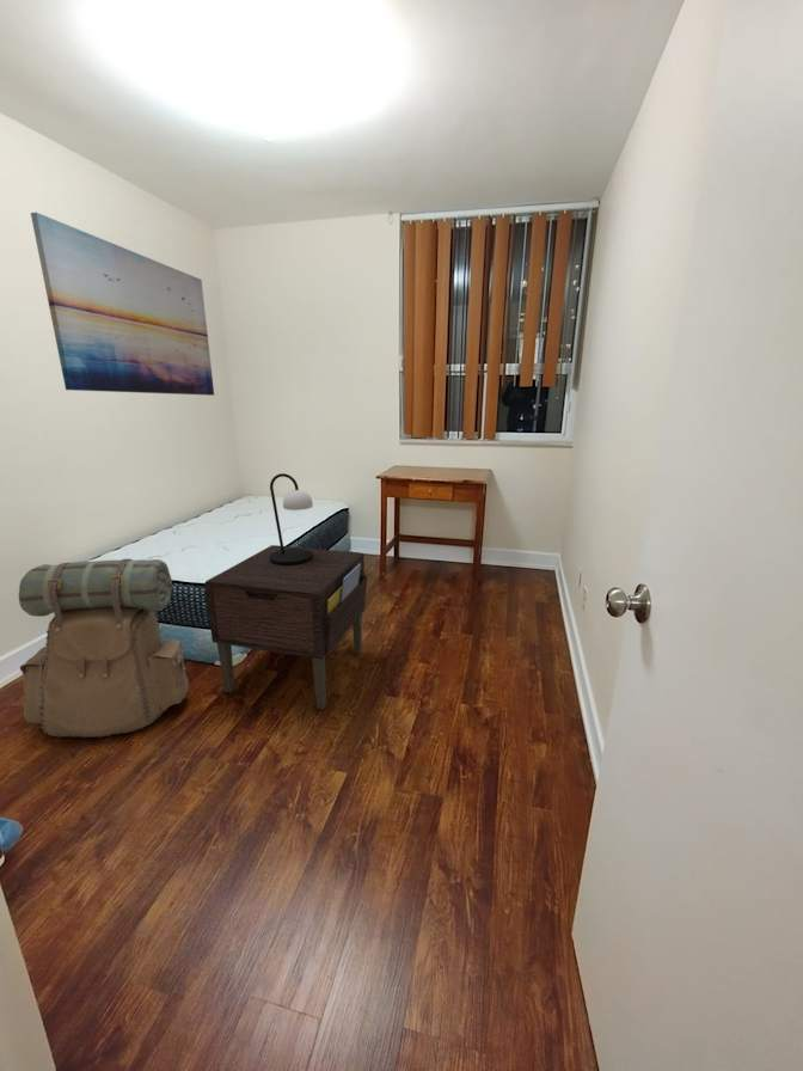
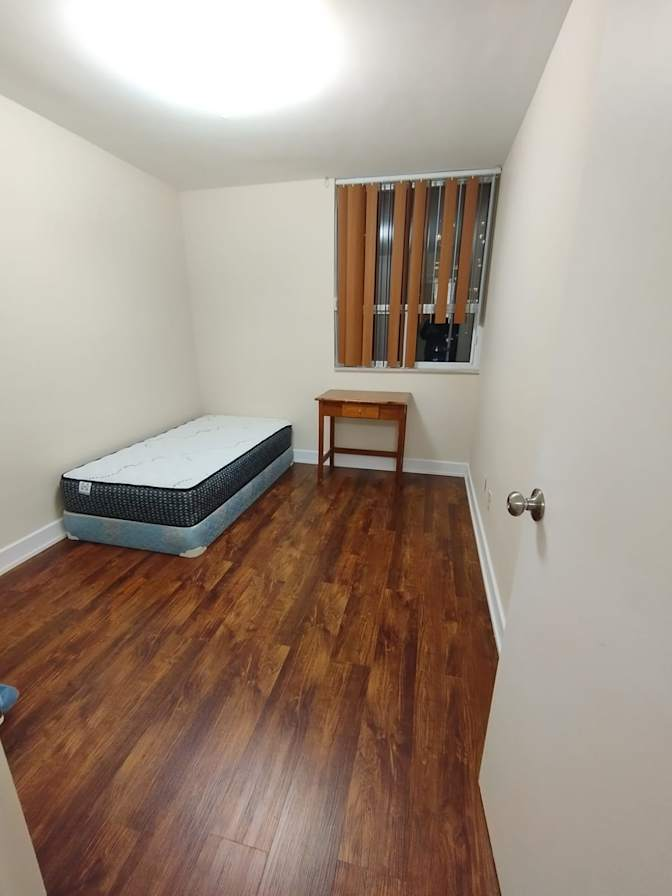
- wall art (143, 325)
- backpack (111, 636)
- nightstand (299, 620)
- table lamp (289, 509)
